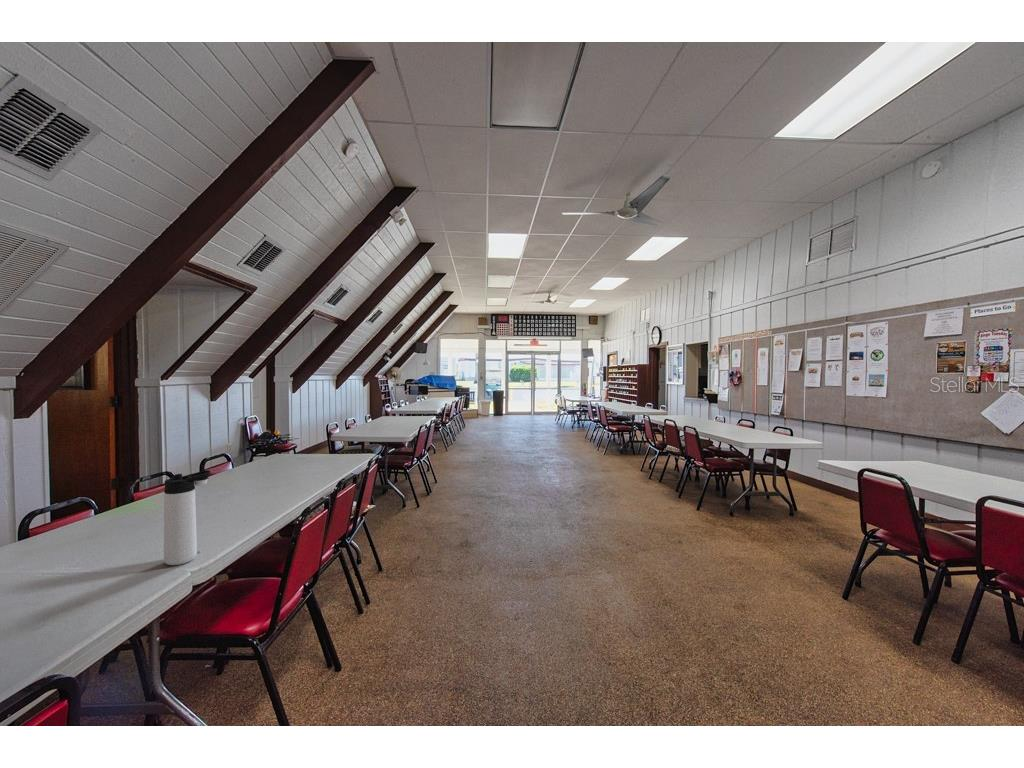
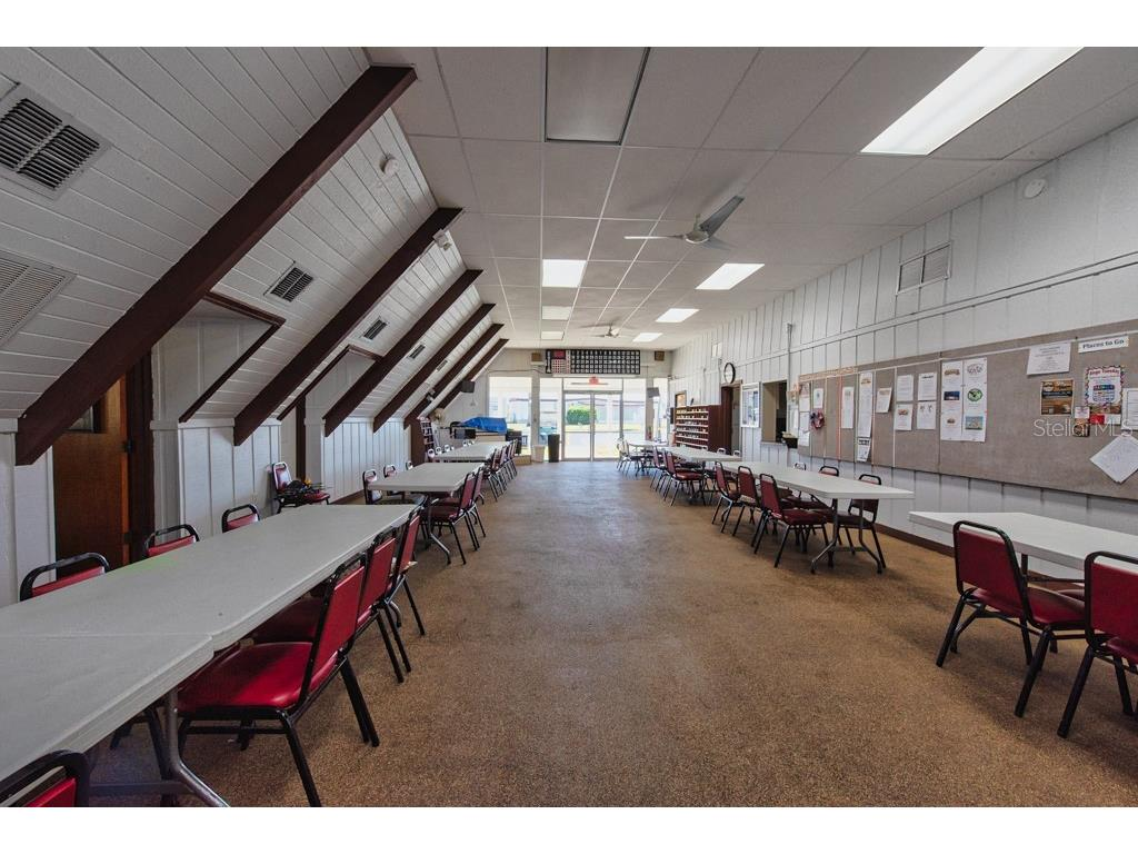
- thermos bottle (188, 516)
